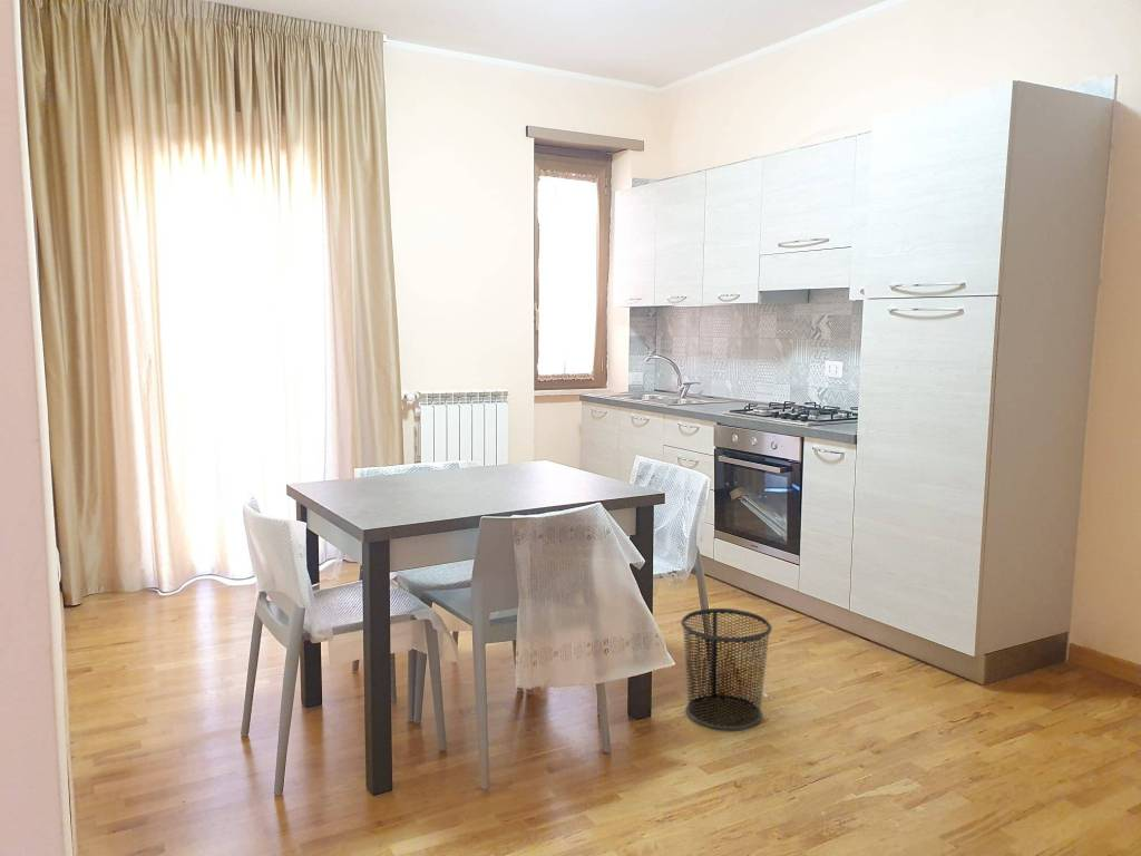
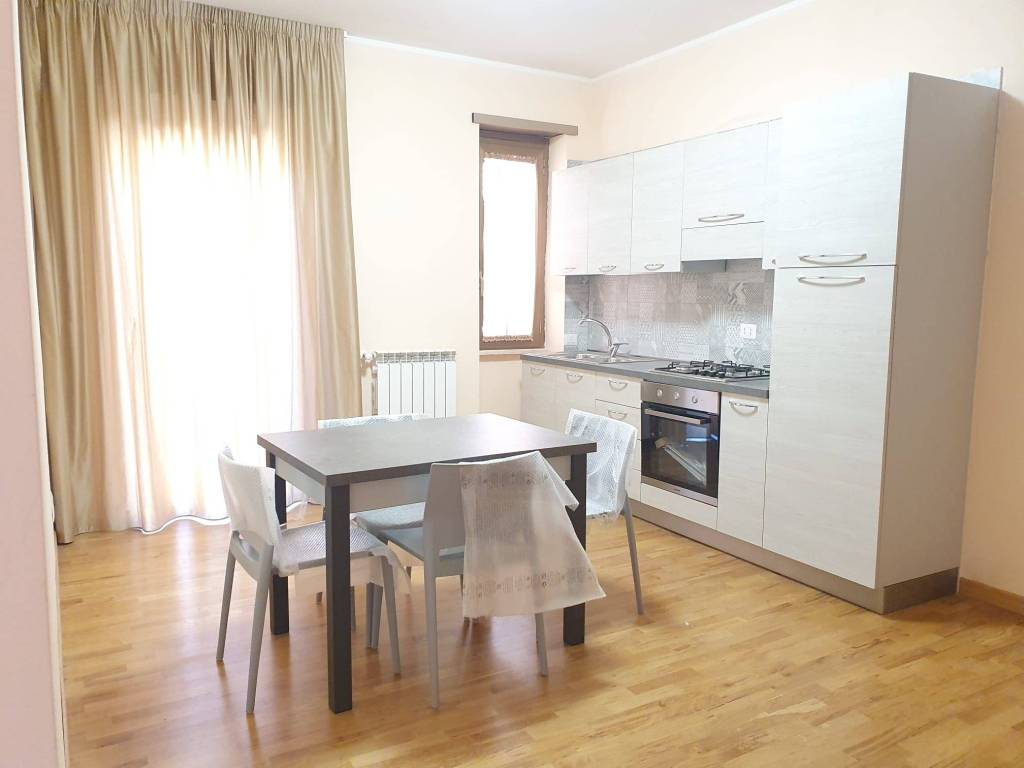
- waste bin (724, 668)
